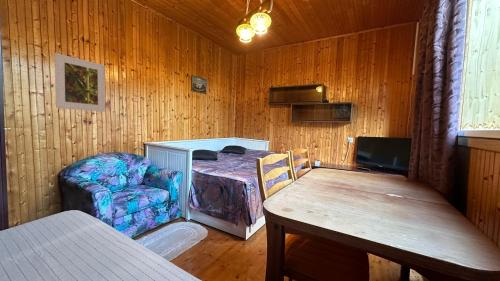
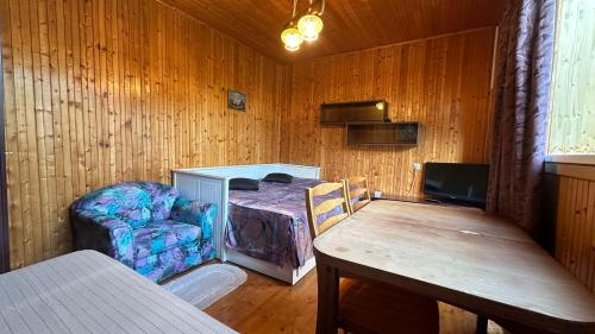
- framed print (82, 85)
